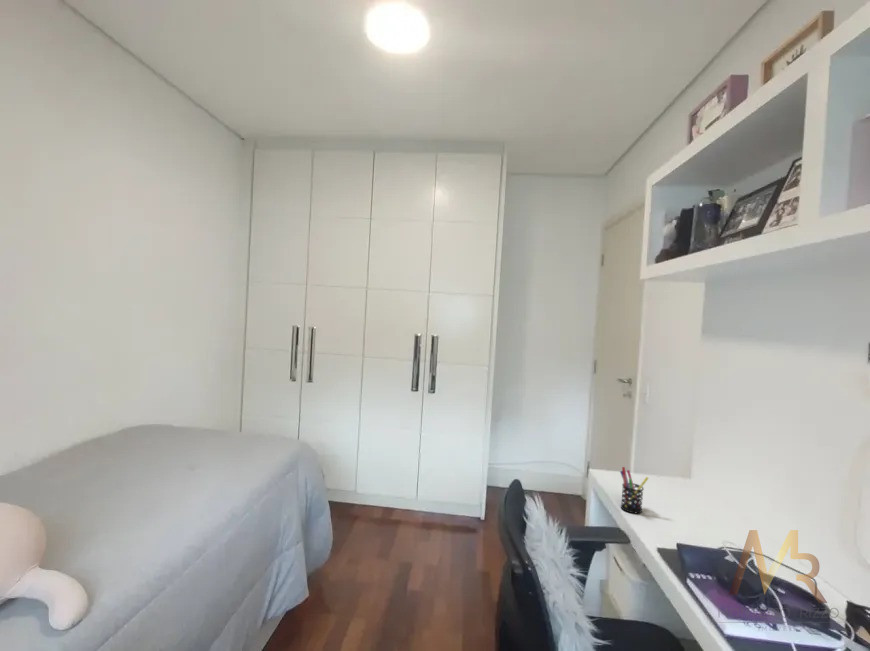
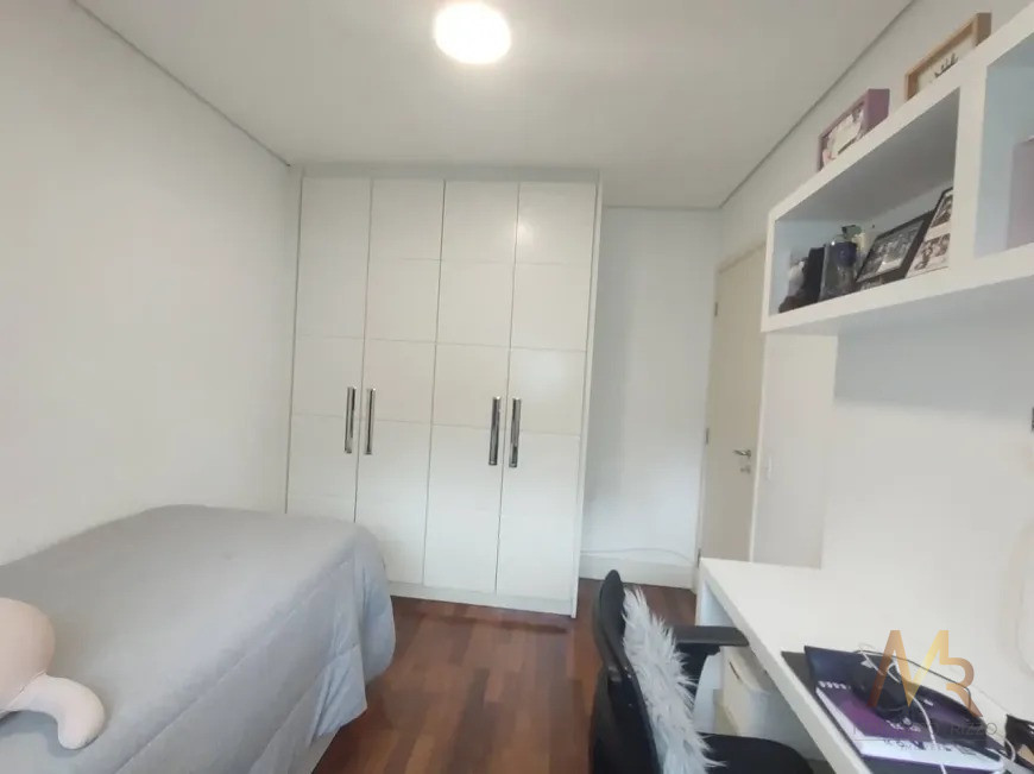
- pen holder (630, 489)
